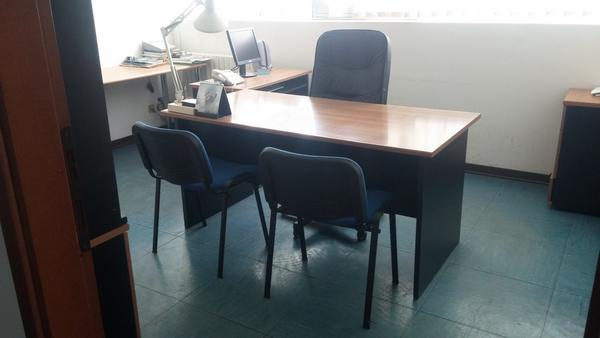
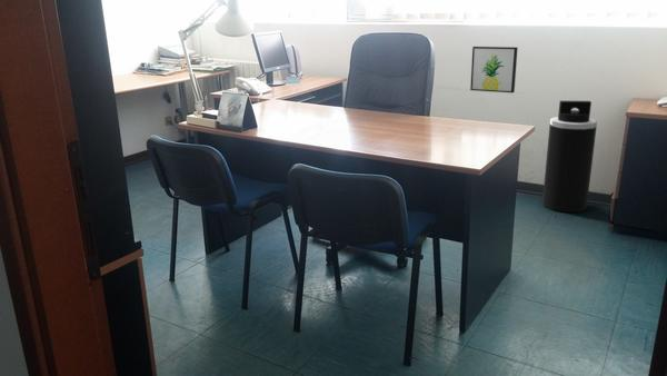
+ wall art (492, 69)
+ trash can (569, 155)
